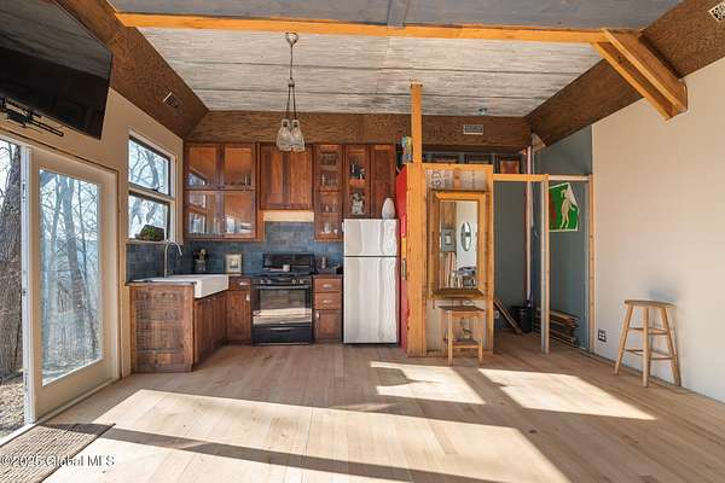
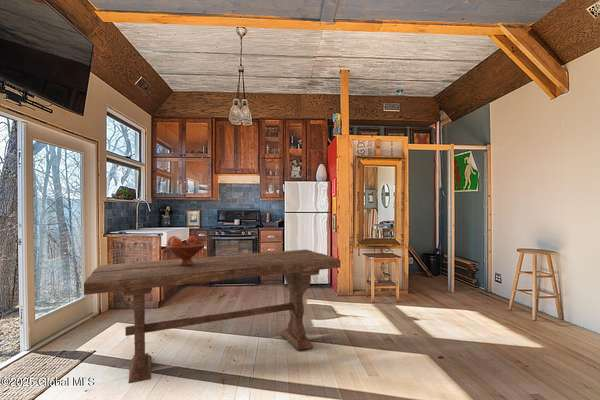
+ fruit bowl (186, 250)
+ dining table (223, 313)
